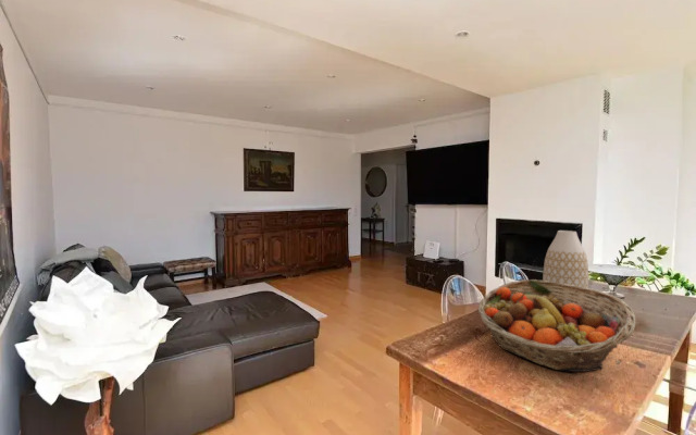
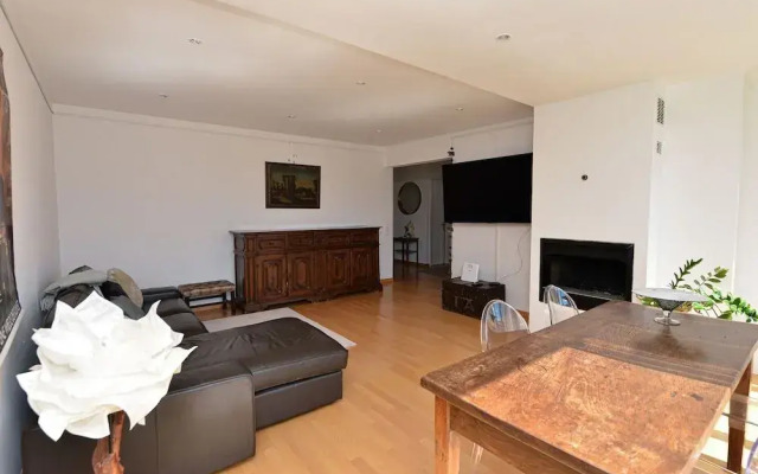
- vase (564, 270)
- fruit basket (547, 320)
